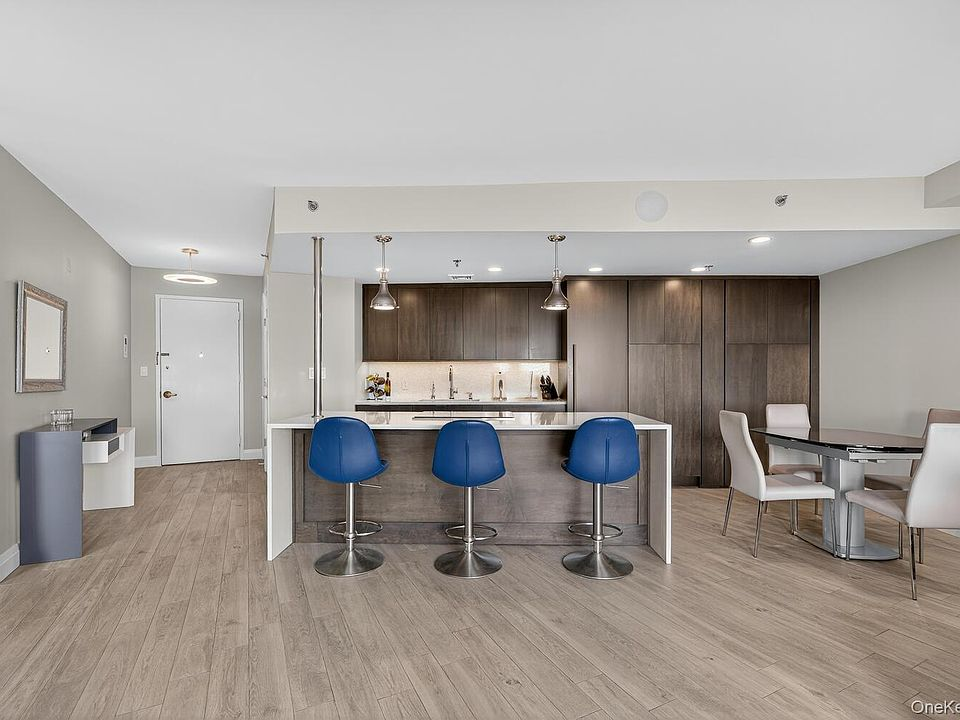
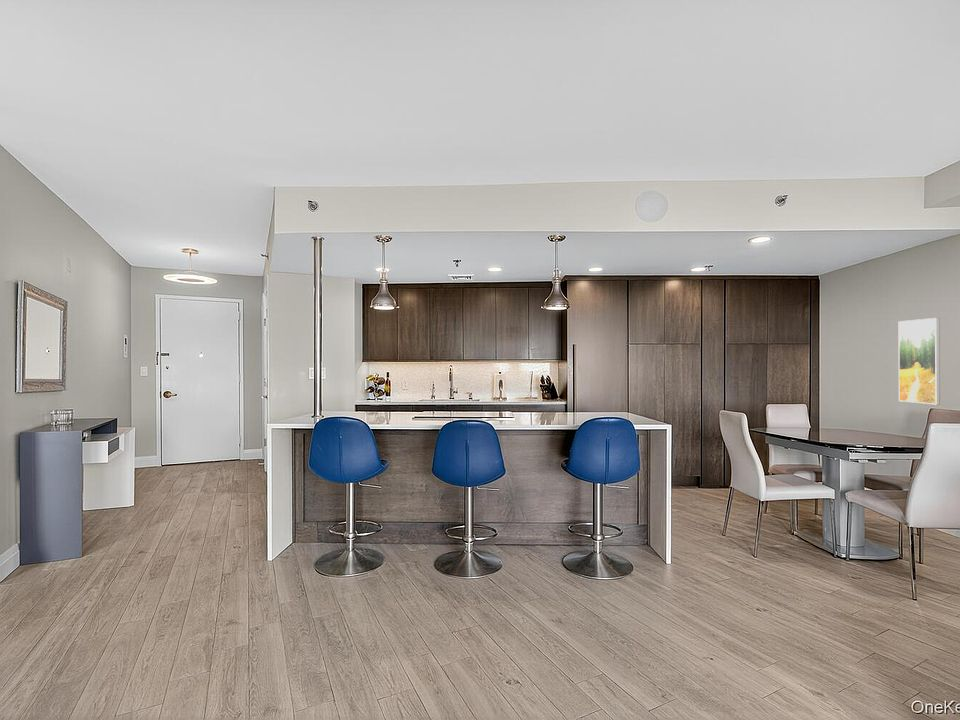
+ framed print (918, 361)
